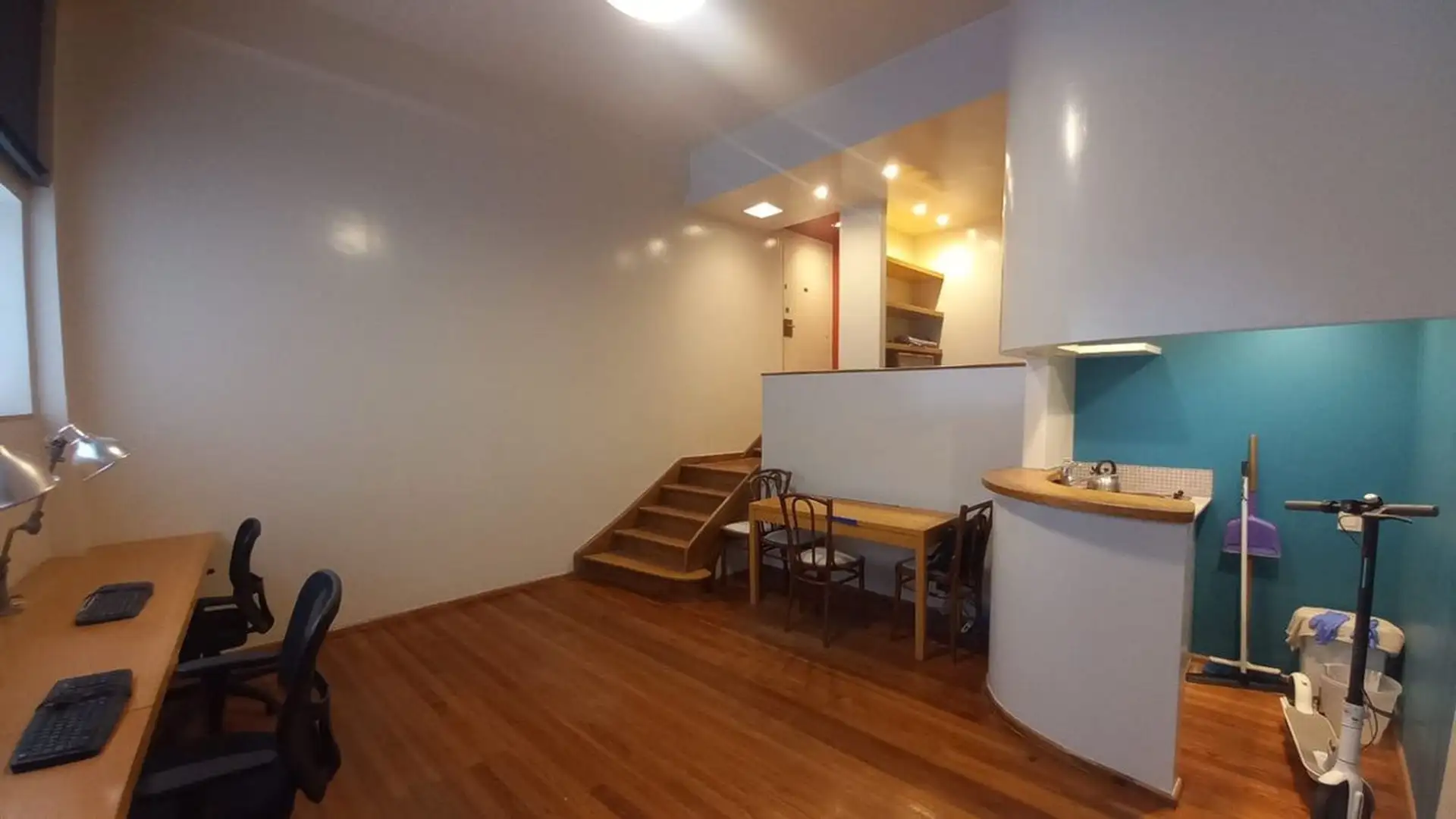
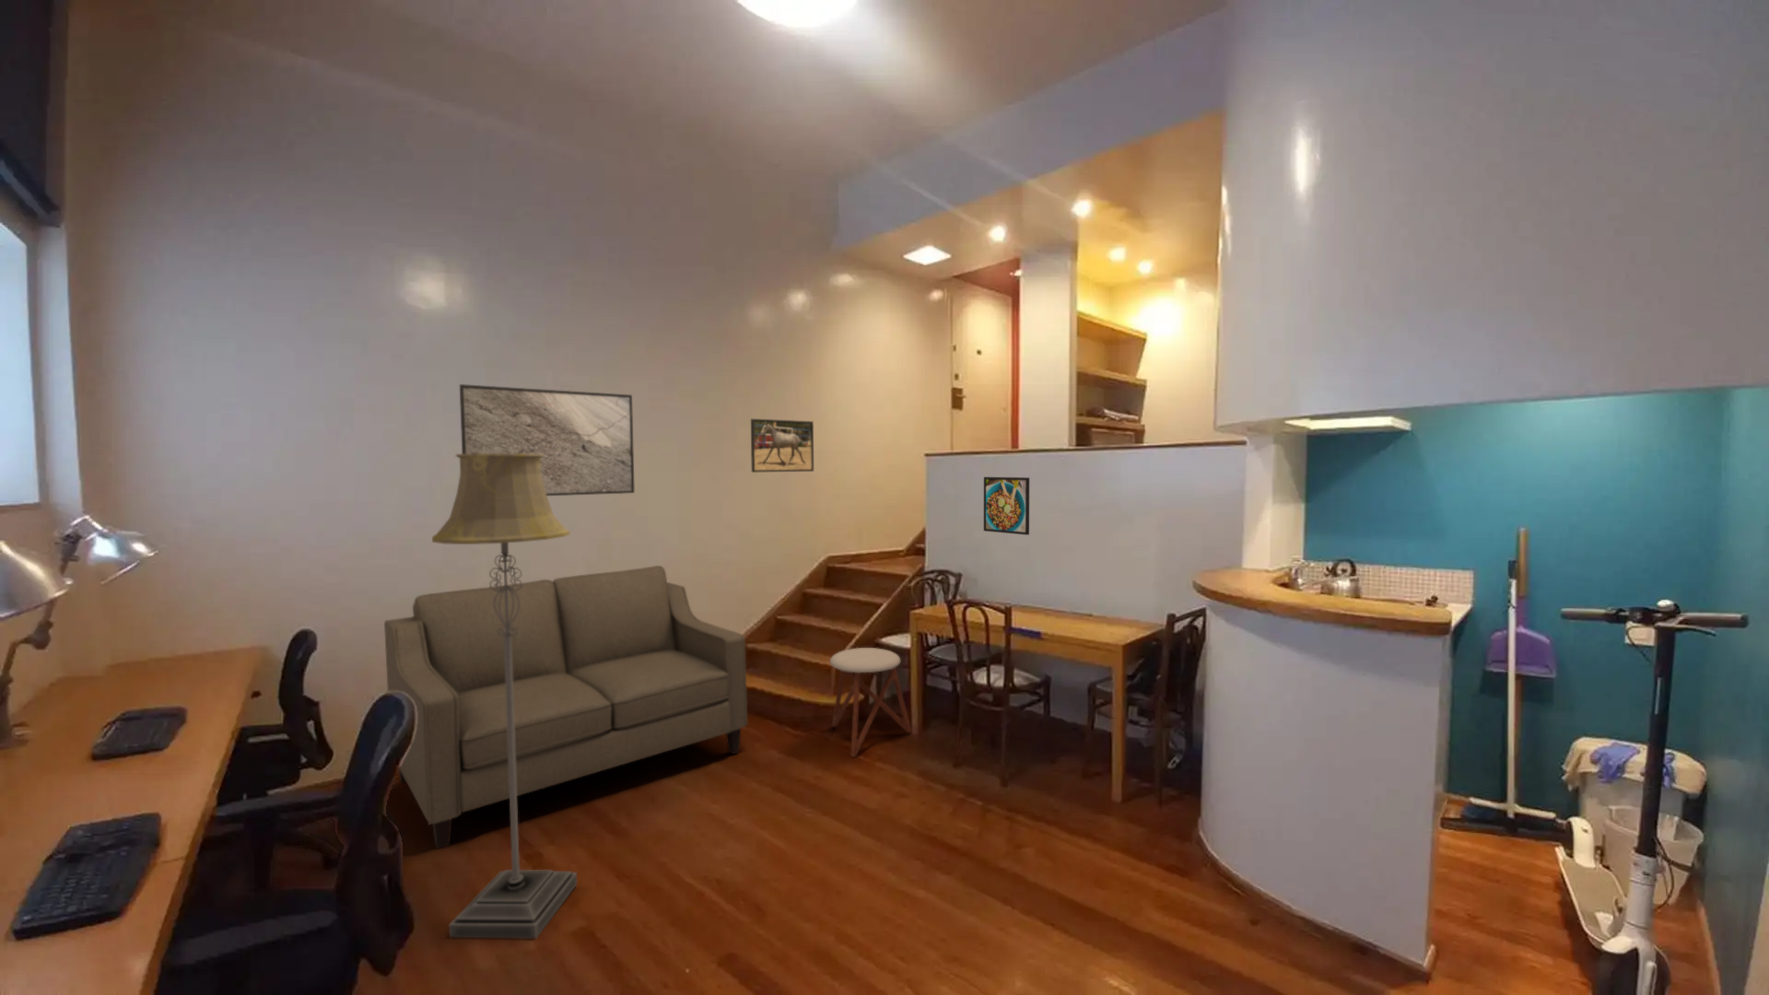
+ stool (859, 694)
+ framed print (784, 446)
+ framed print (1005, 505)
+ sofa (576, 675)
+ floor lamp (509, 685)
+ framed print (554, 442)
